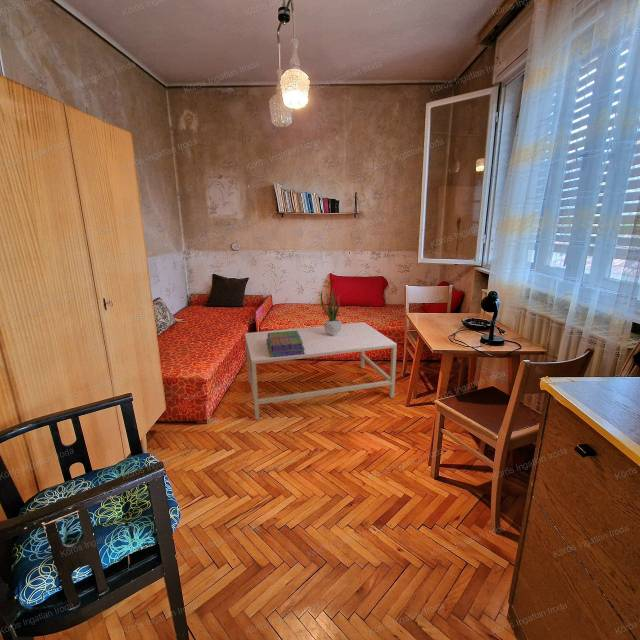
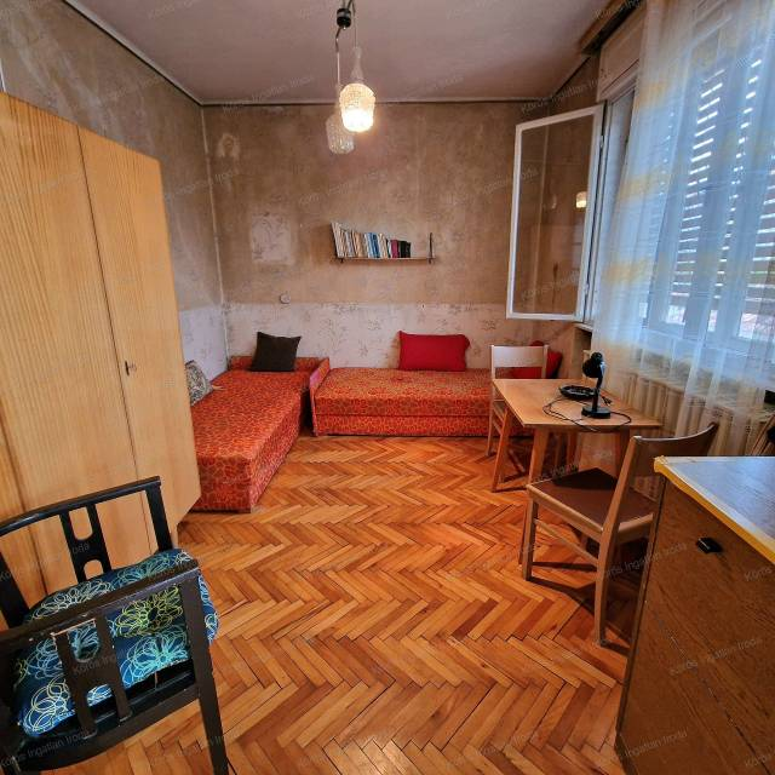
- potted plant (331, 311)
- stack of books (284, 342)
- coffee table (317, 356)
